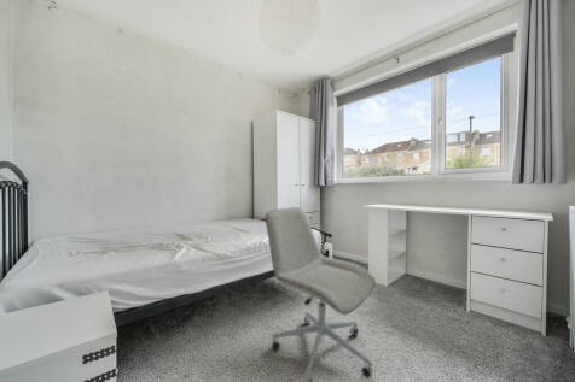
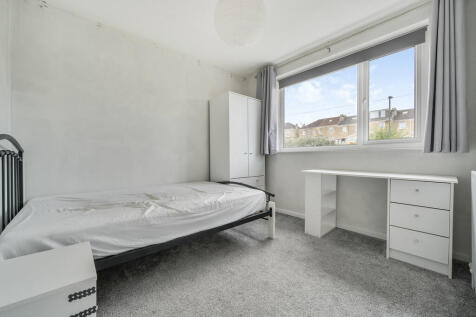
- office chair (320, 281)
